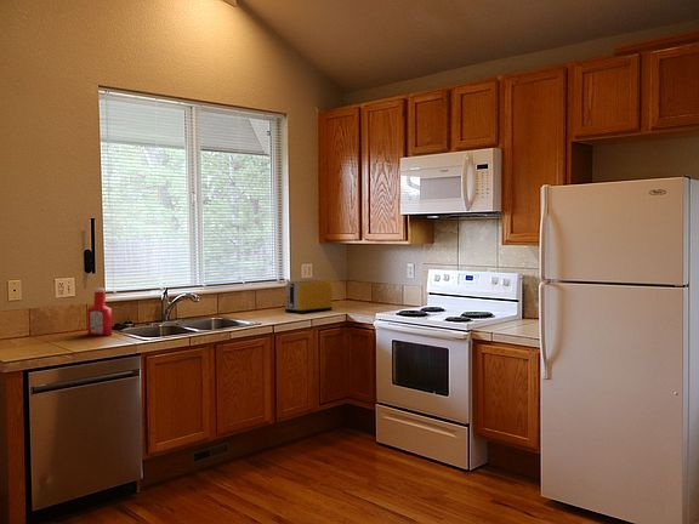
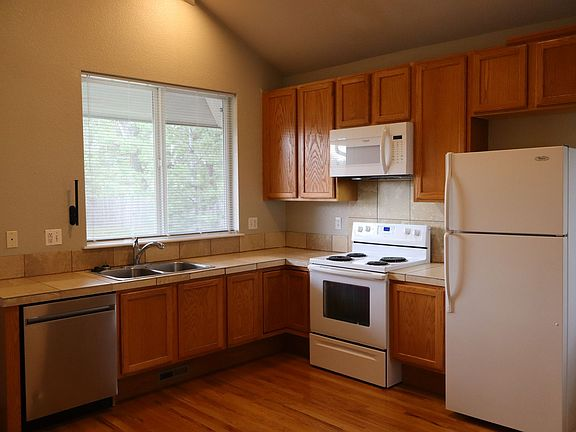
- soap bottle (100, 311)
- toaster (307, 296)
